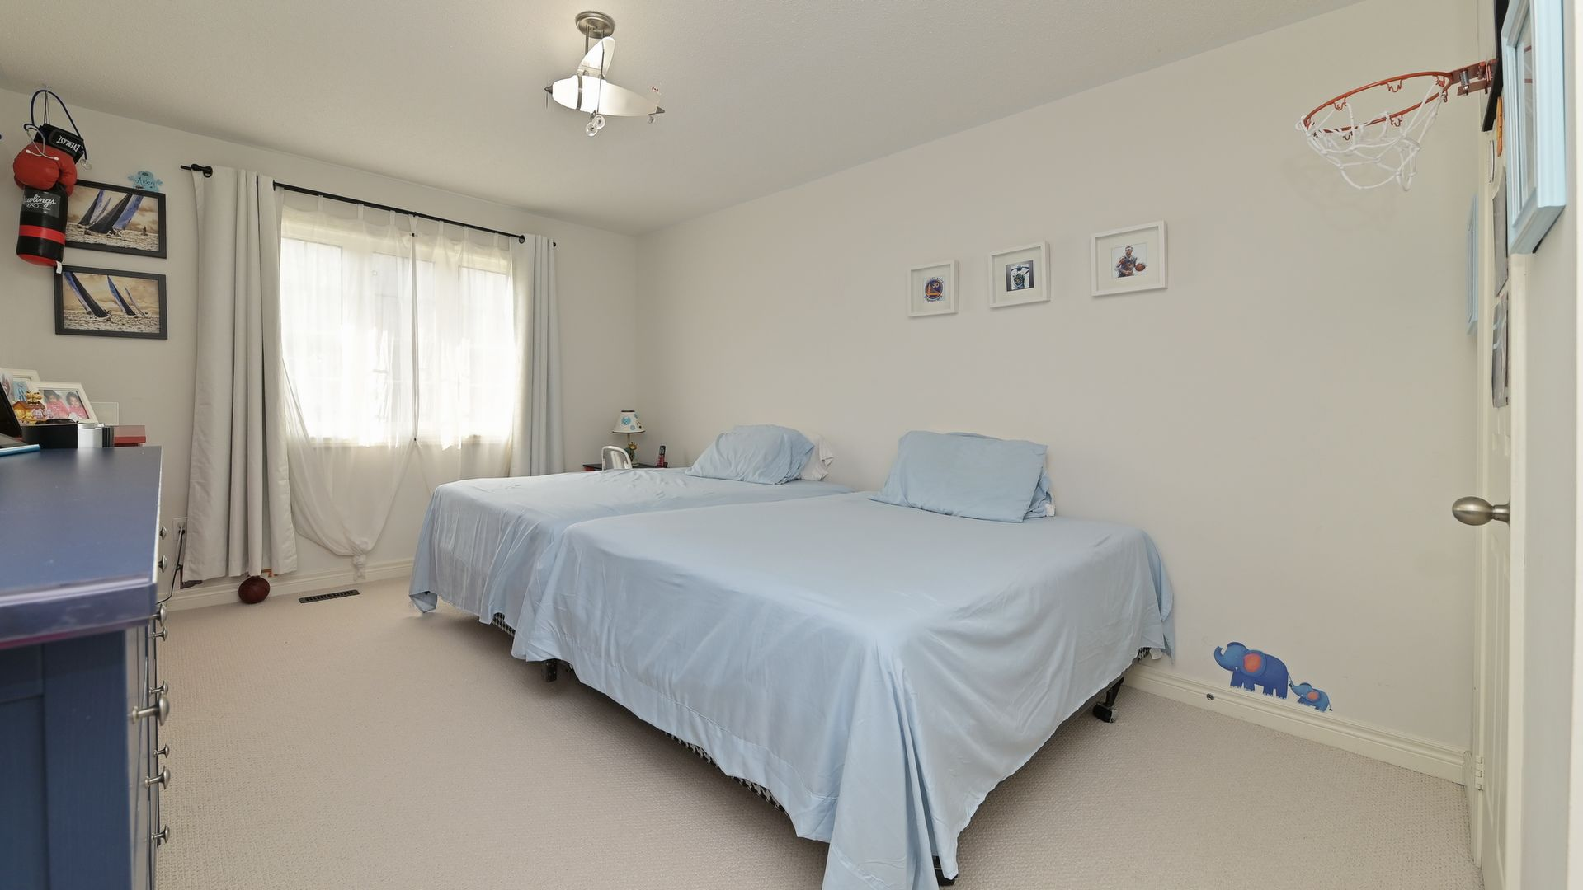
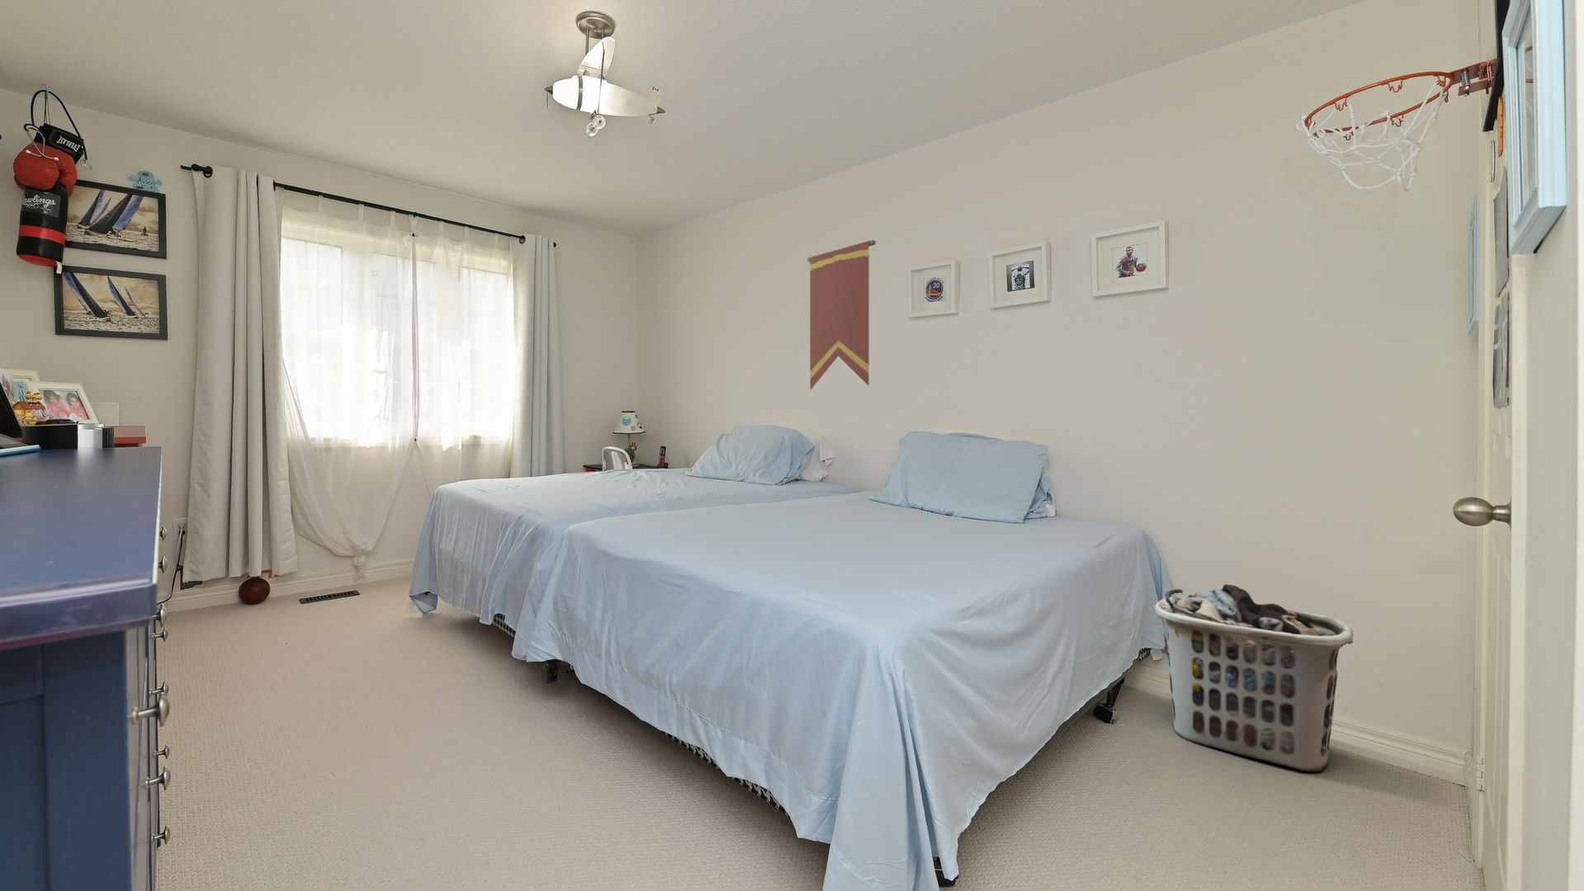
+ clothes hamper (1247, 666)
+ pennant (840, 319)
